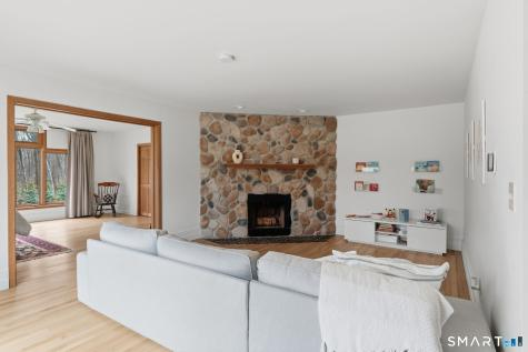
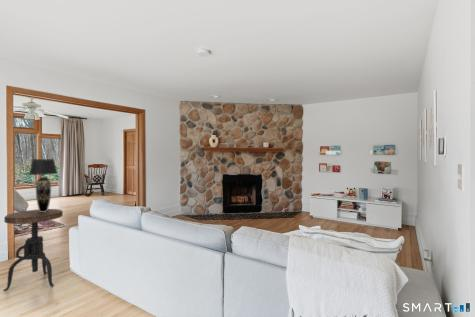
+ table lamp (43, 185)
+ side table (35, 248)
